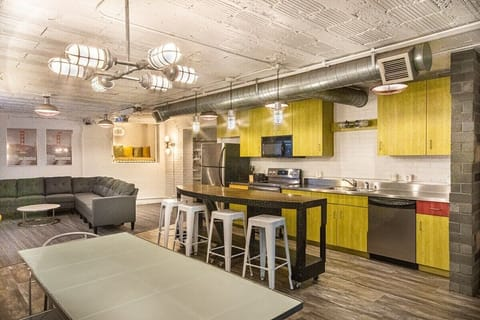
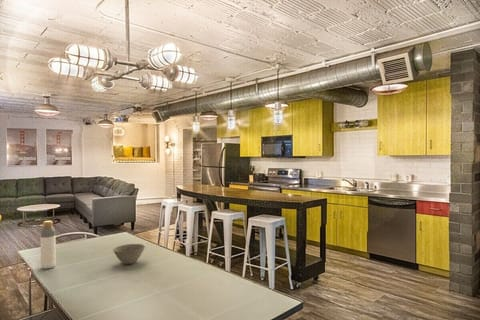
+ bowl (129, 255)
+ bottle (48, 244)
